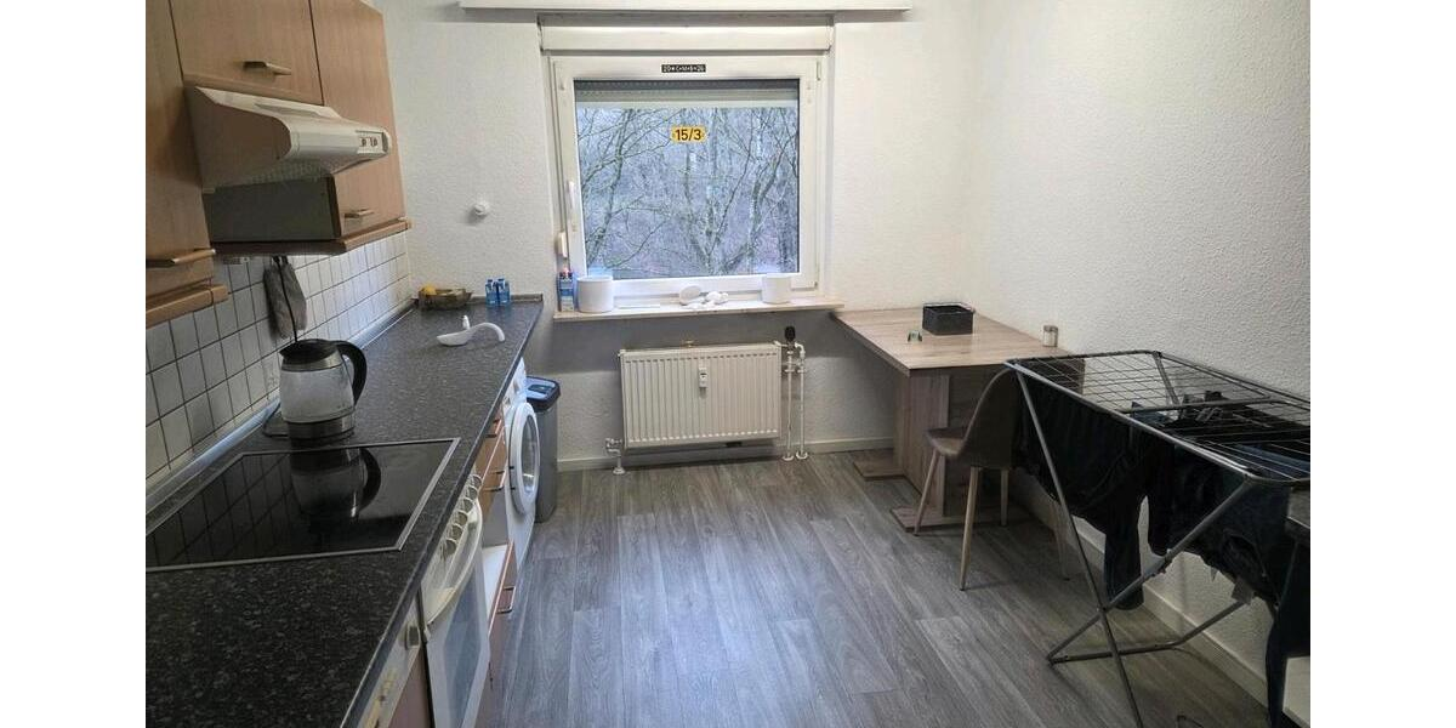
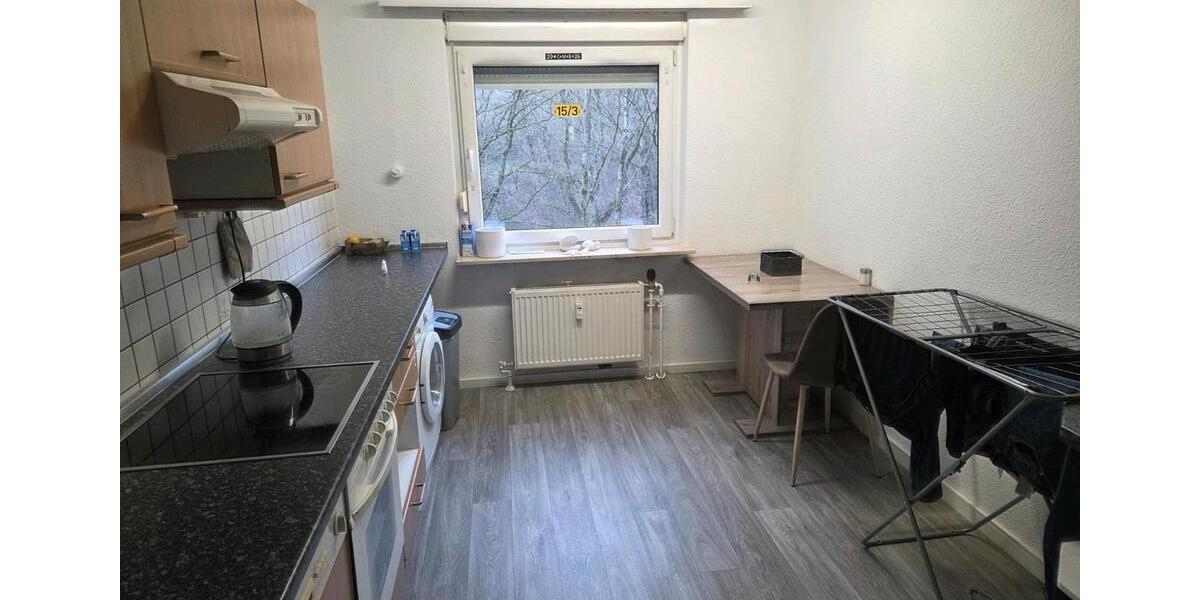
- spoon rest (470, 334)
